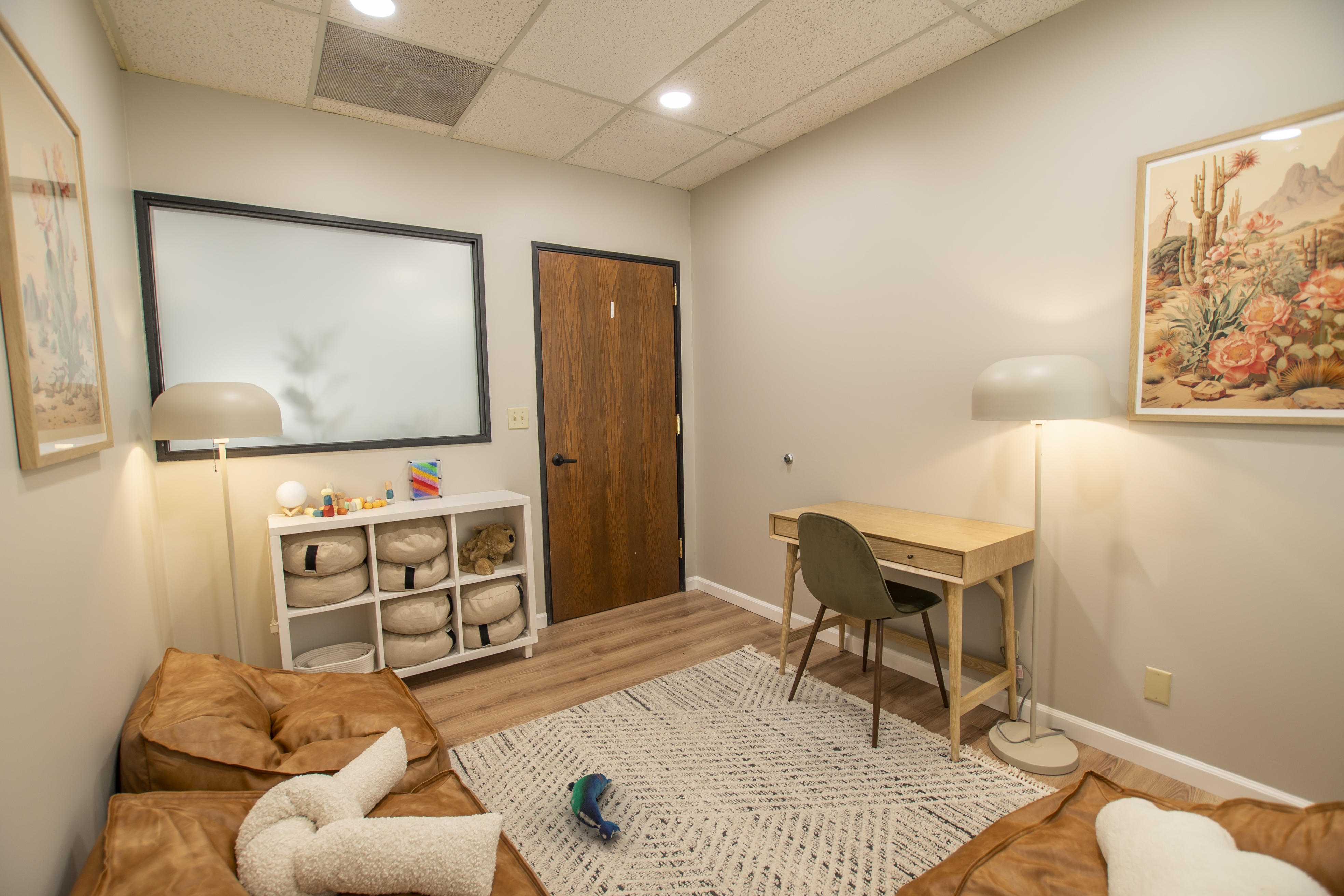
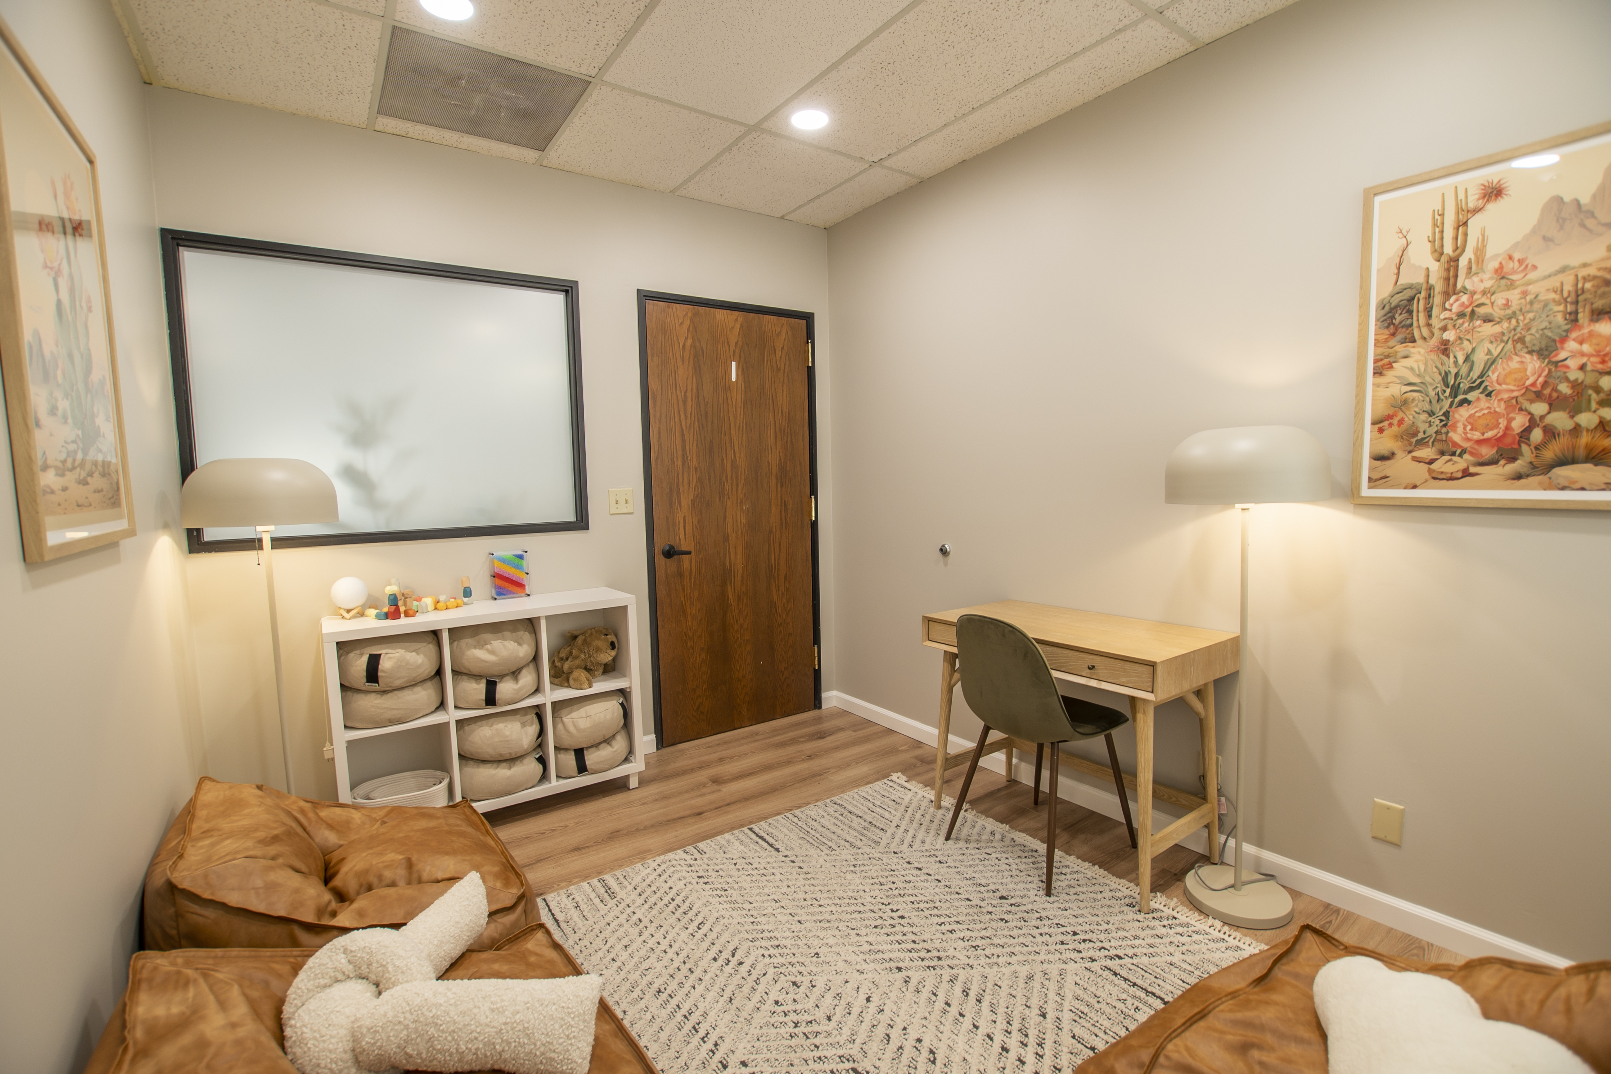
- plush toy (594, 799)
